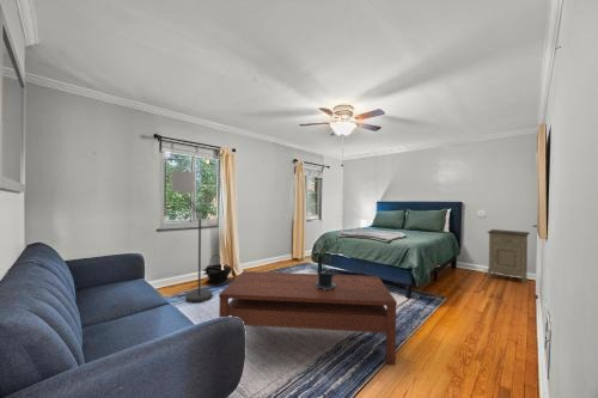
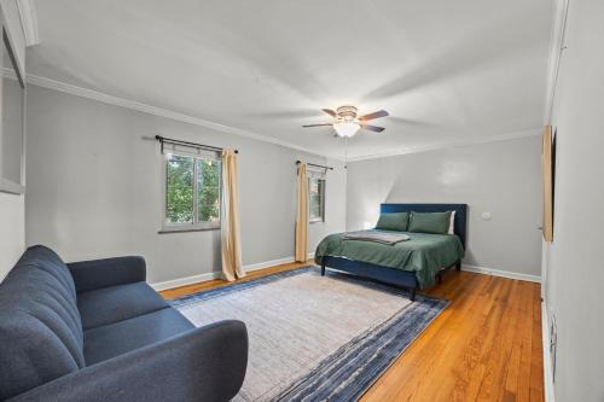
- basket (218, 268)
- potted plant (325, 267)
- nightstand (507, 255)
- coffee table (306, 310)
- floor lamp (199, 232)
